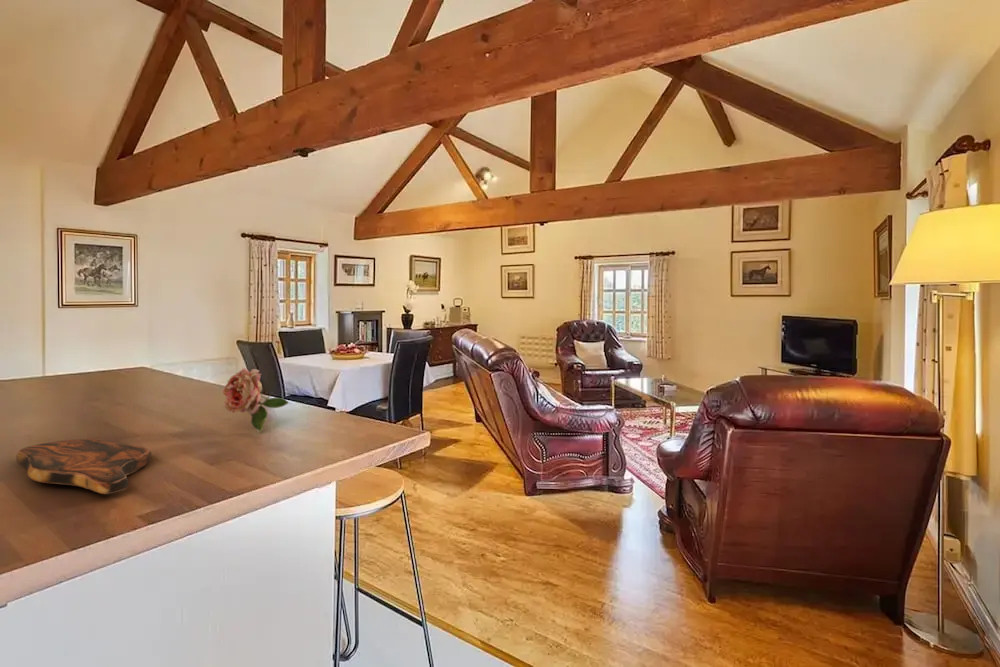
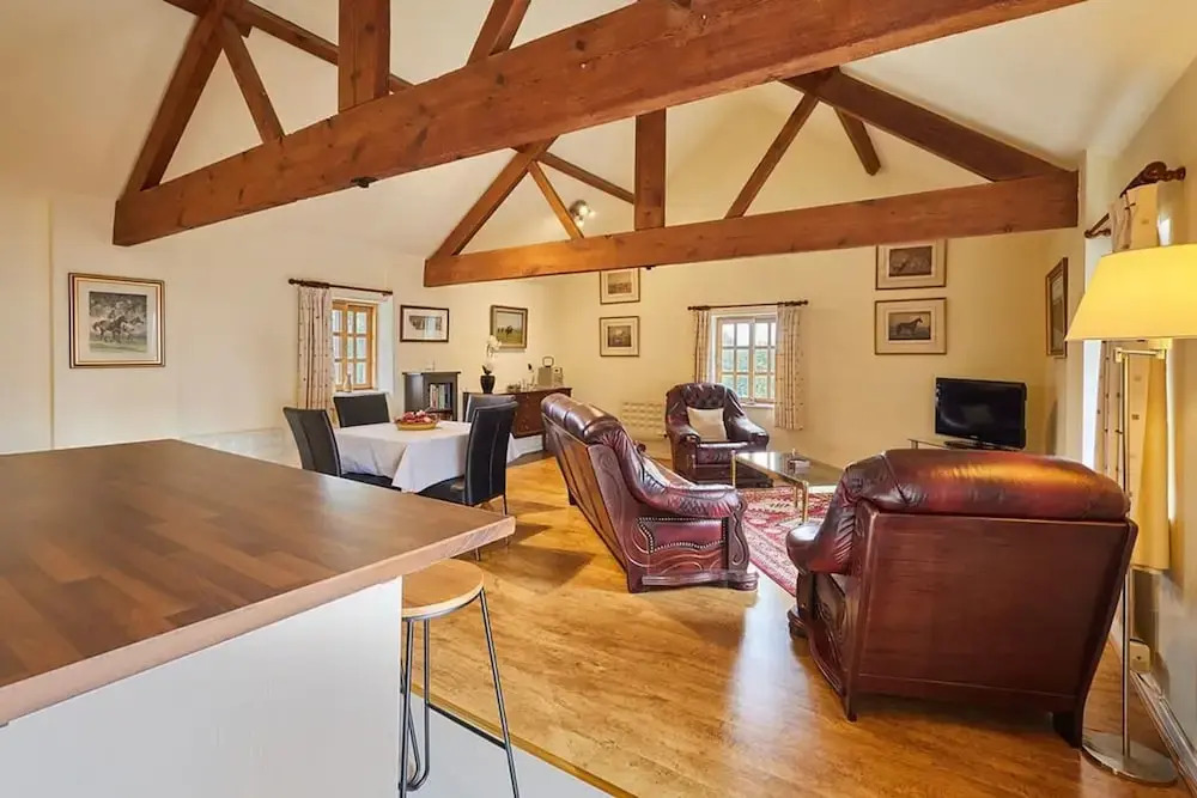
- flower (253, 397)
- cutting board (90, 462)
